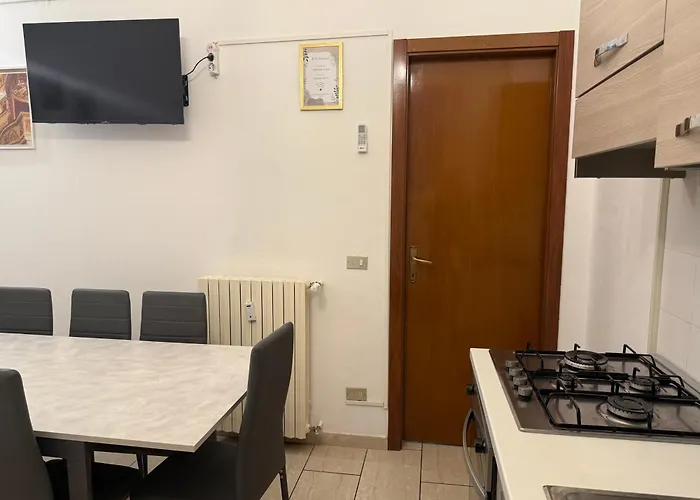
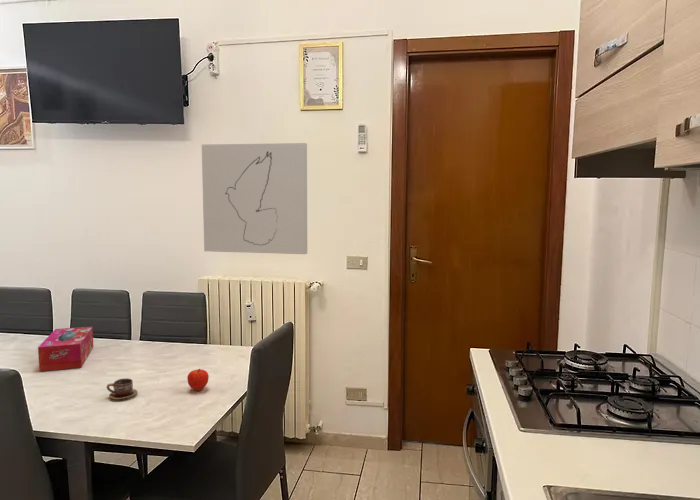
+ fruit (198, 379)
+ cup (122, 388)
+ tissue box (67, 347)
+ wall art (254, 198)
